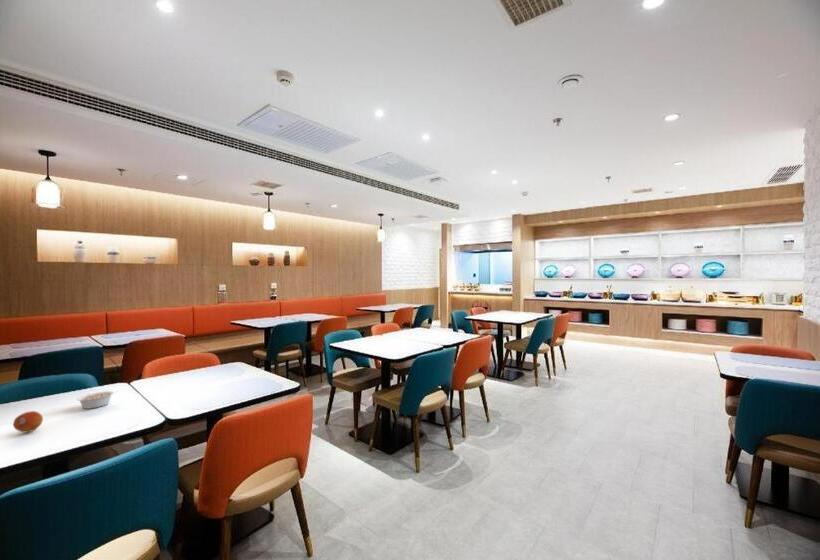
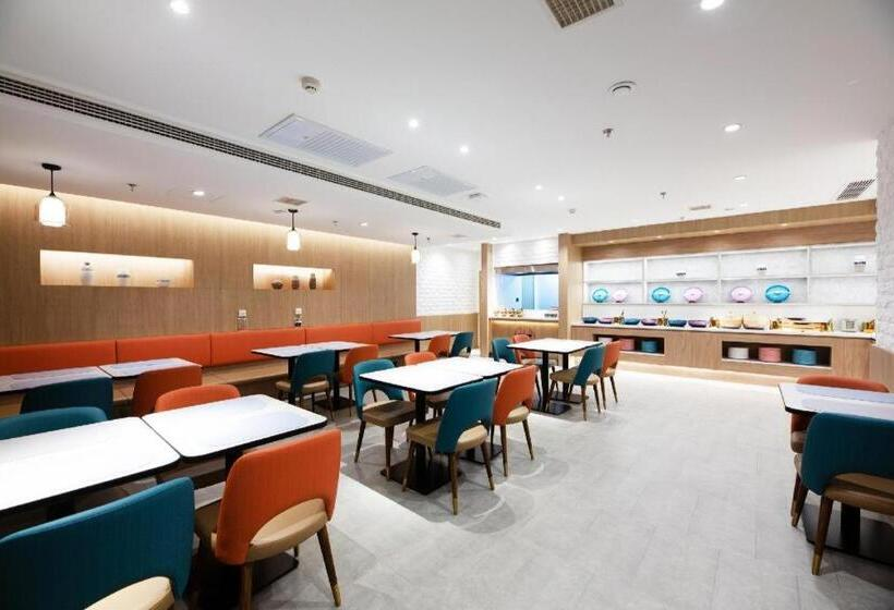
- fruit (28, 422)
- legume (97, 399)
